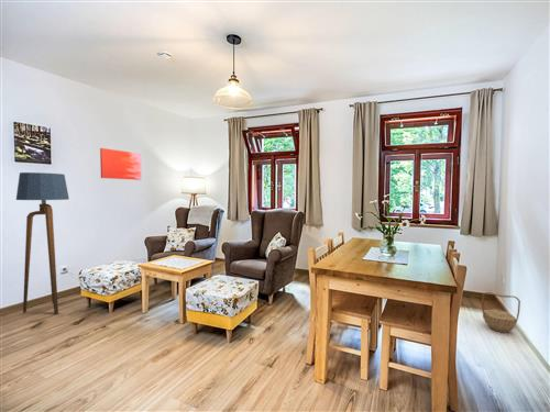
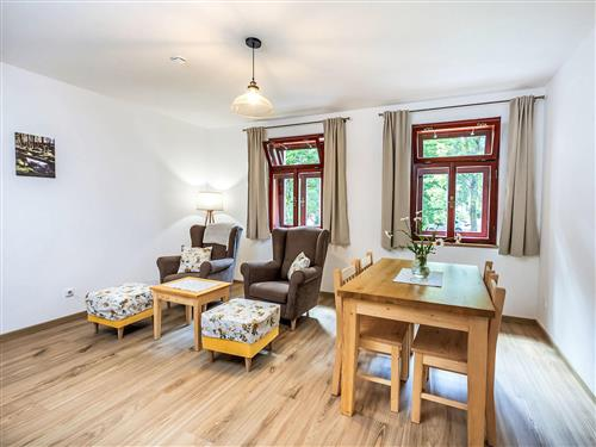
- wall art (122, 165)
- floor lamp (47, 243)
- basket (499, 311)
